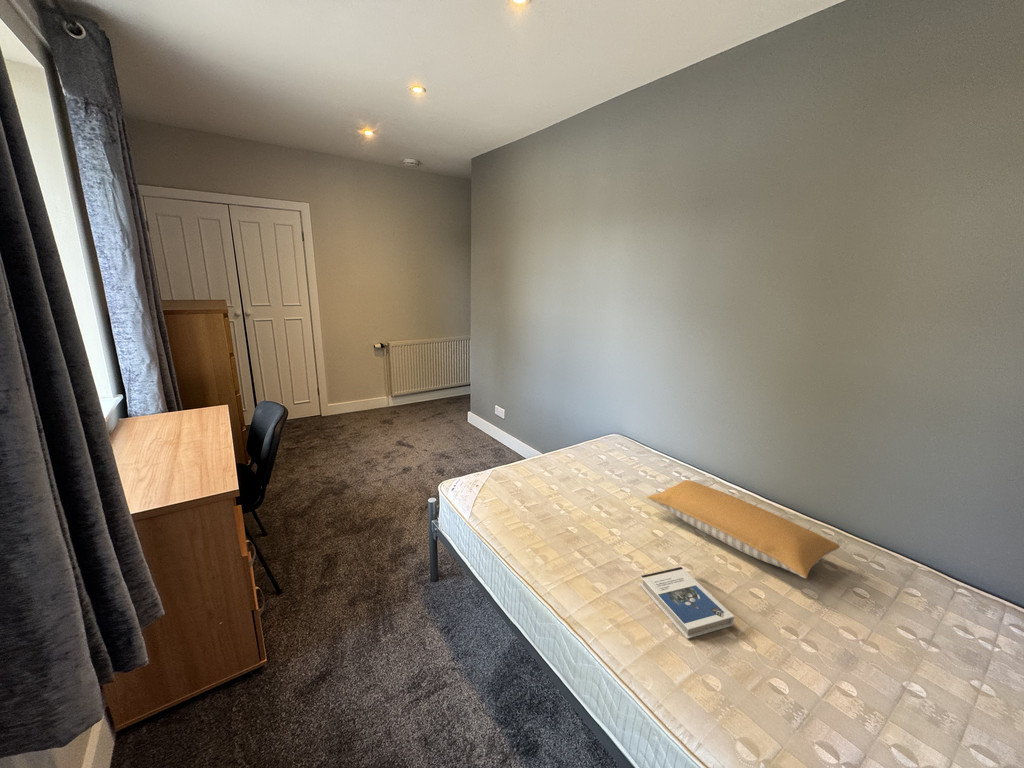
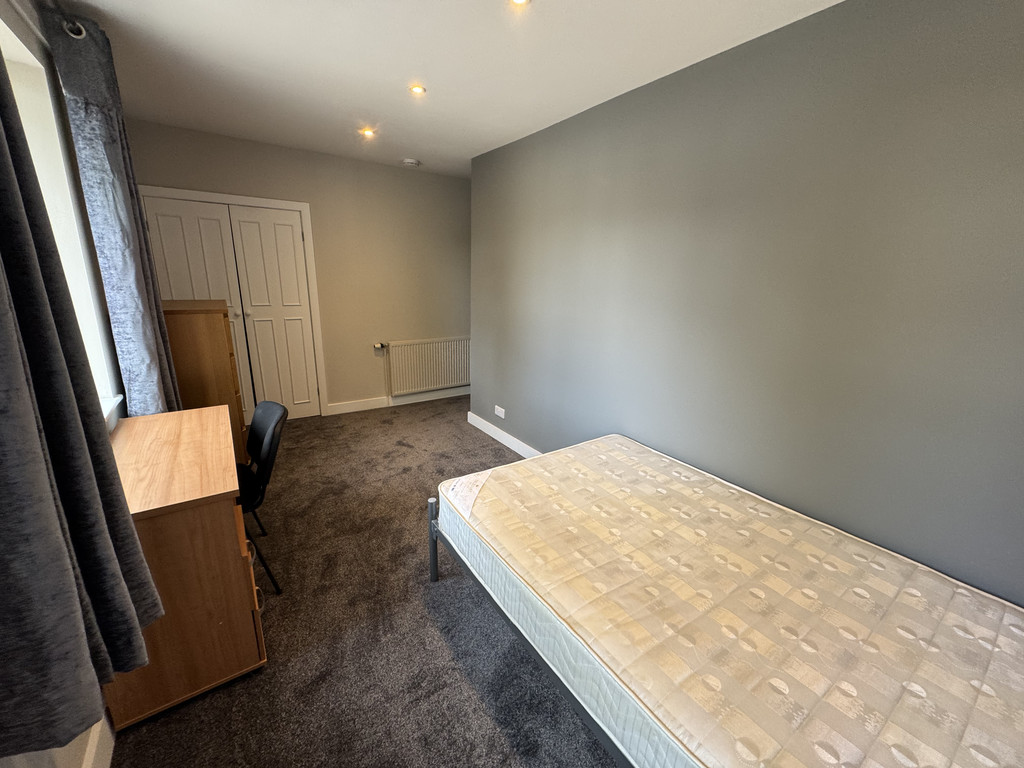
- hardback book (683, 599)
- pillow (734, 519)
